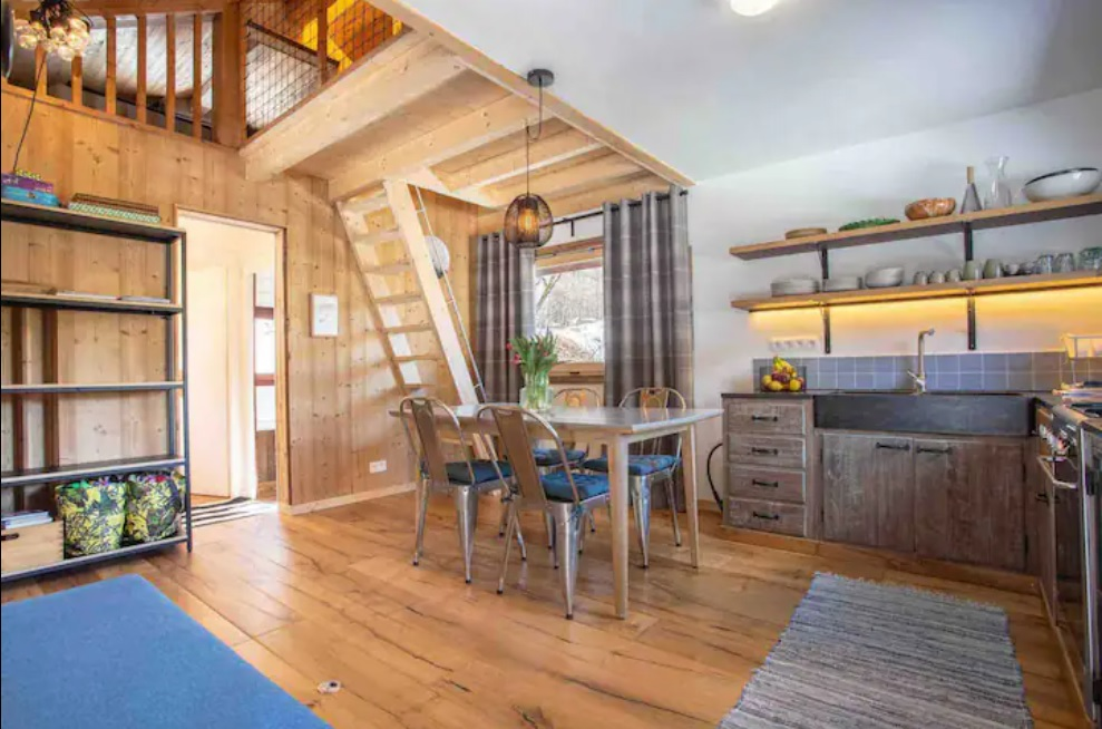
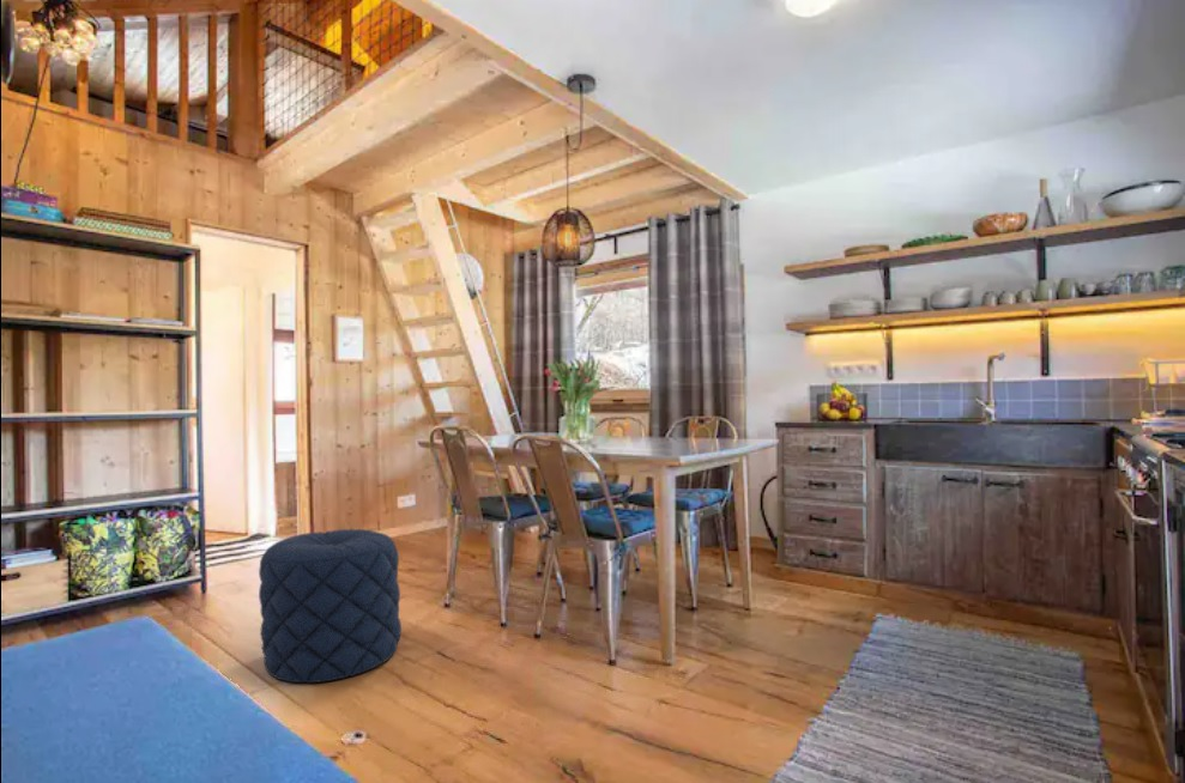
+ pouf (332, 596)
